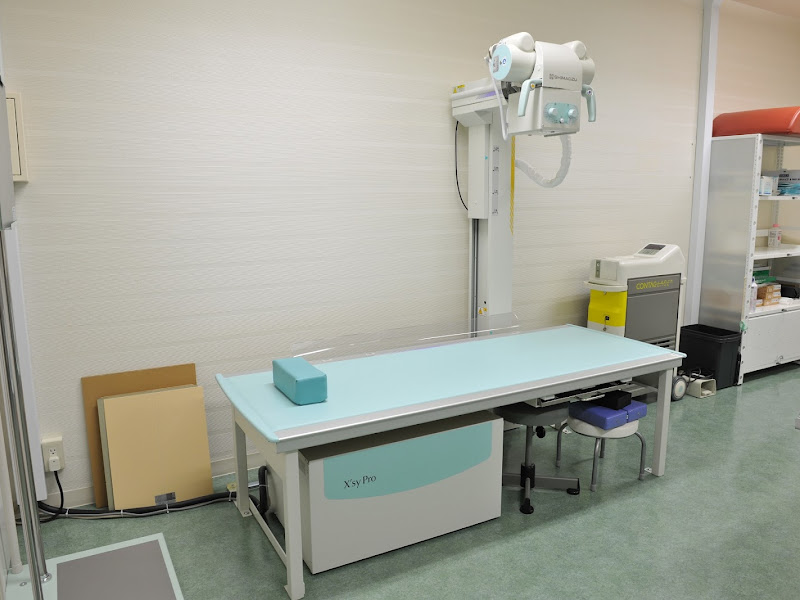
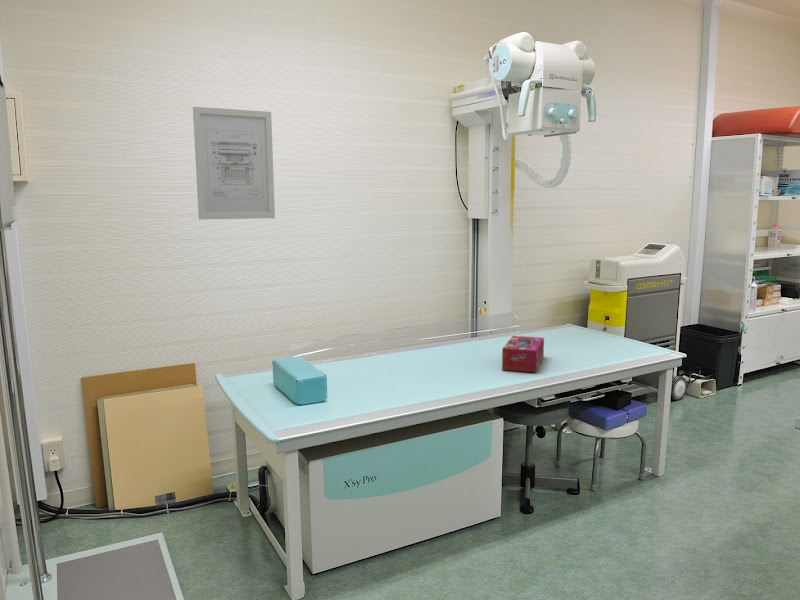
+ wall art (235, 164)
+ tissue box (523, 353)
